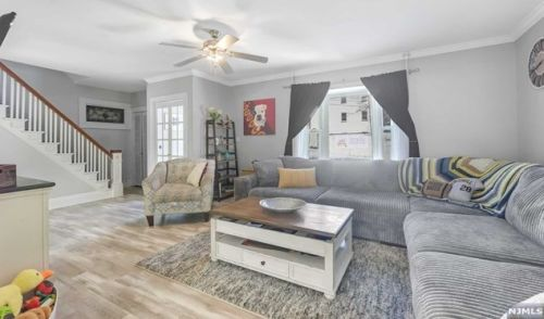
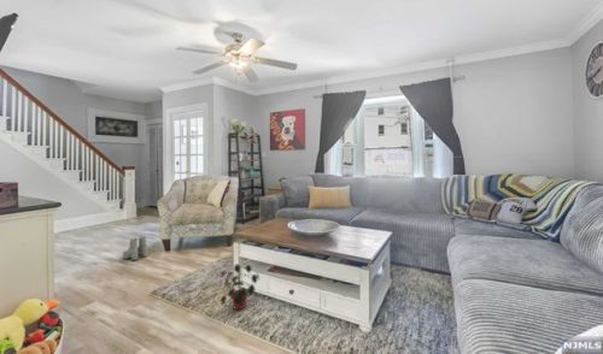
+ potted plant (240, 284)
+ boots (135, 247)
